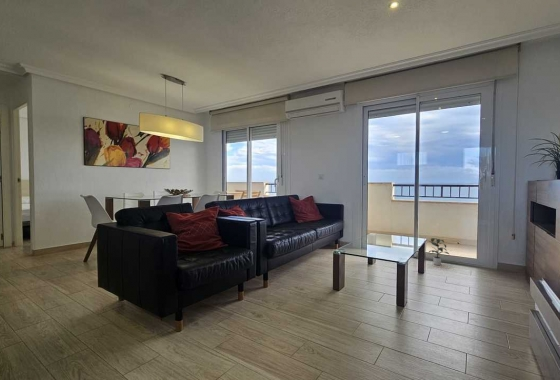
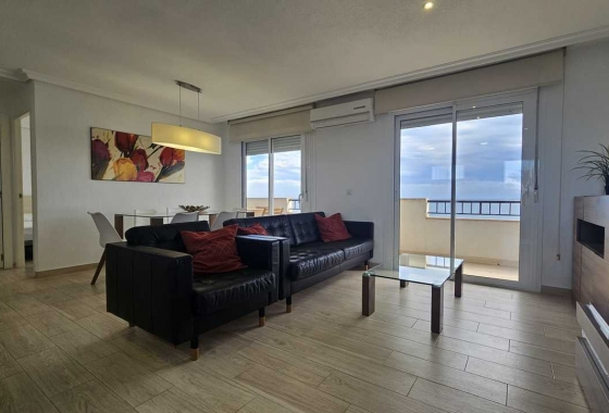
- potted plant (440, 250)
